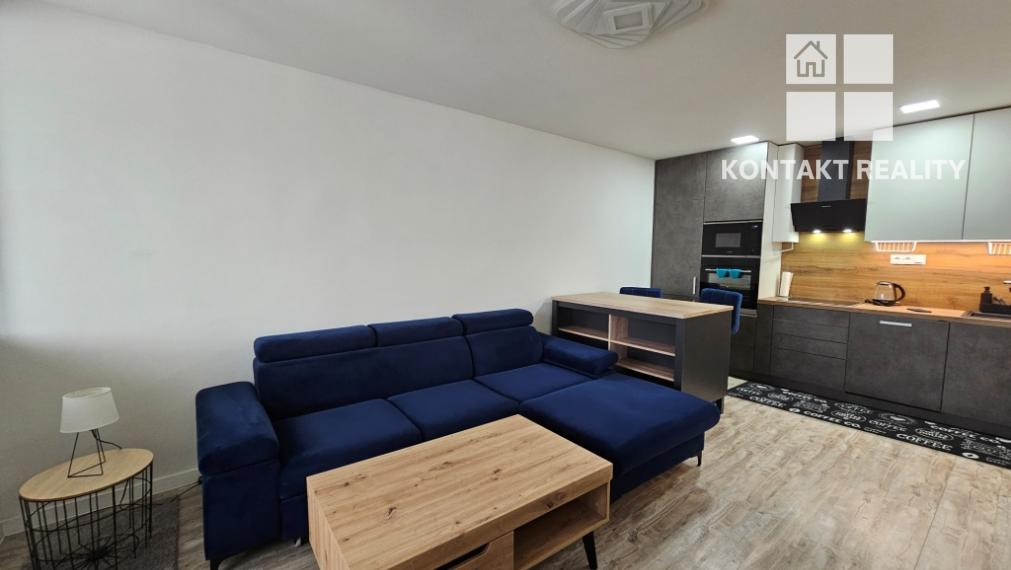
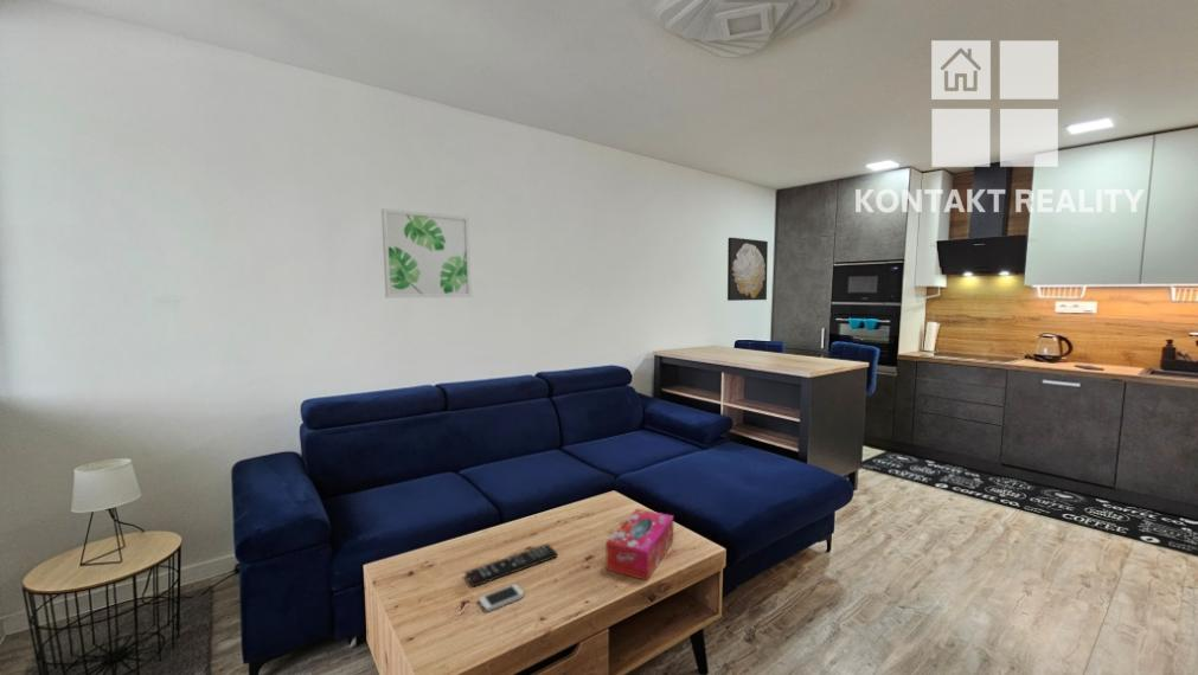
+ smartphone (501, 597)
+ tissue box (641, 541)
+ wall art (428, 255)
+ remote control (512, 562)
+ wall art (748, 270)
